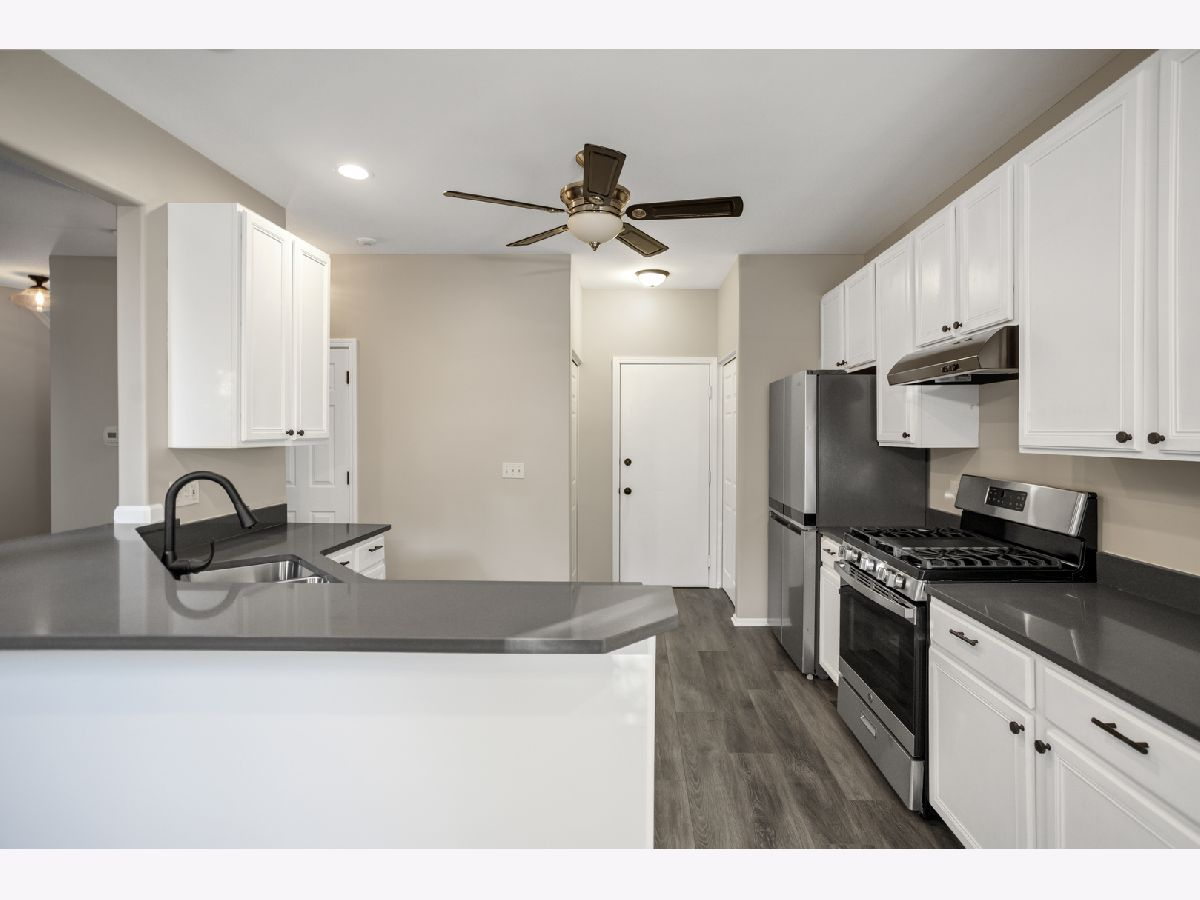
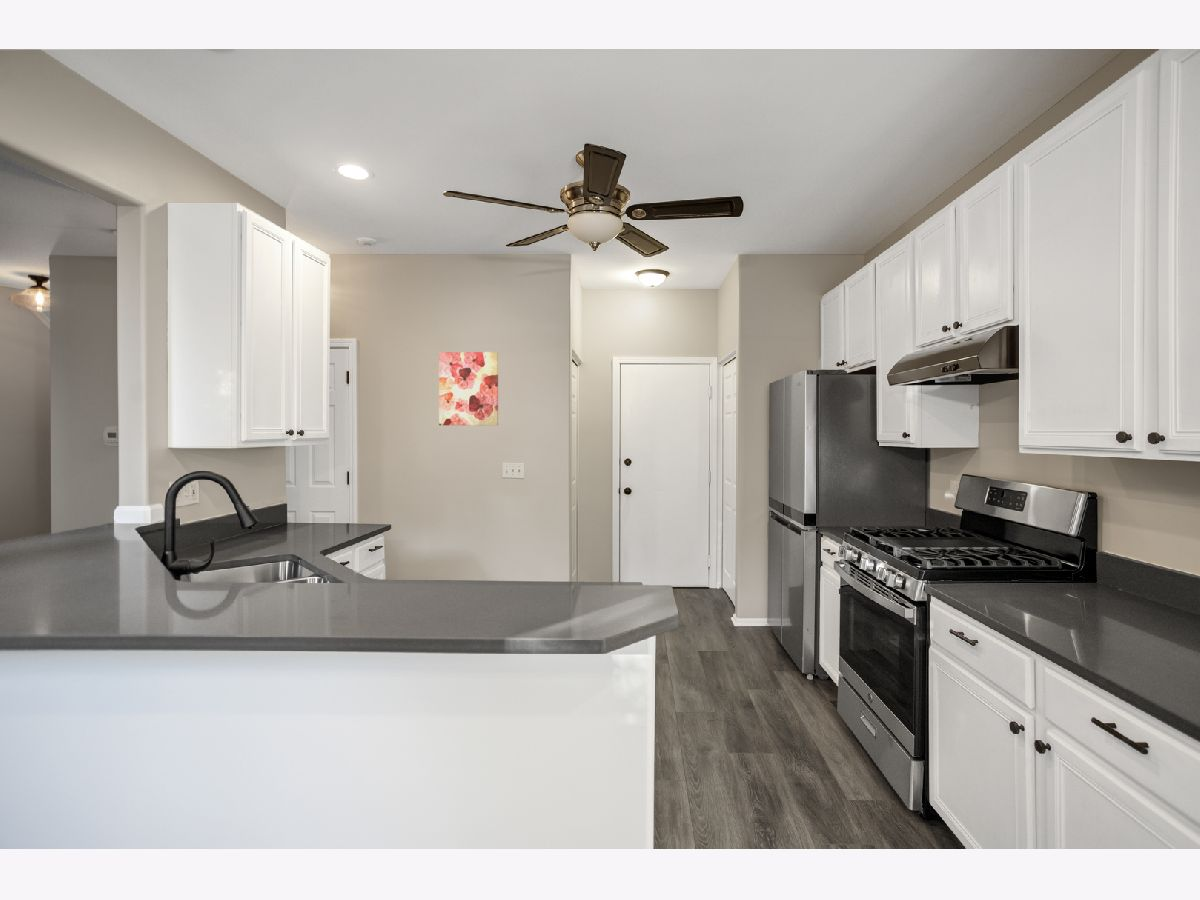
+ wall art (468, 388)
